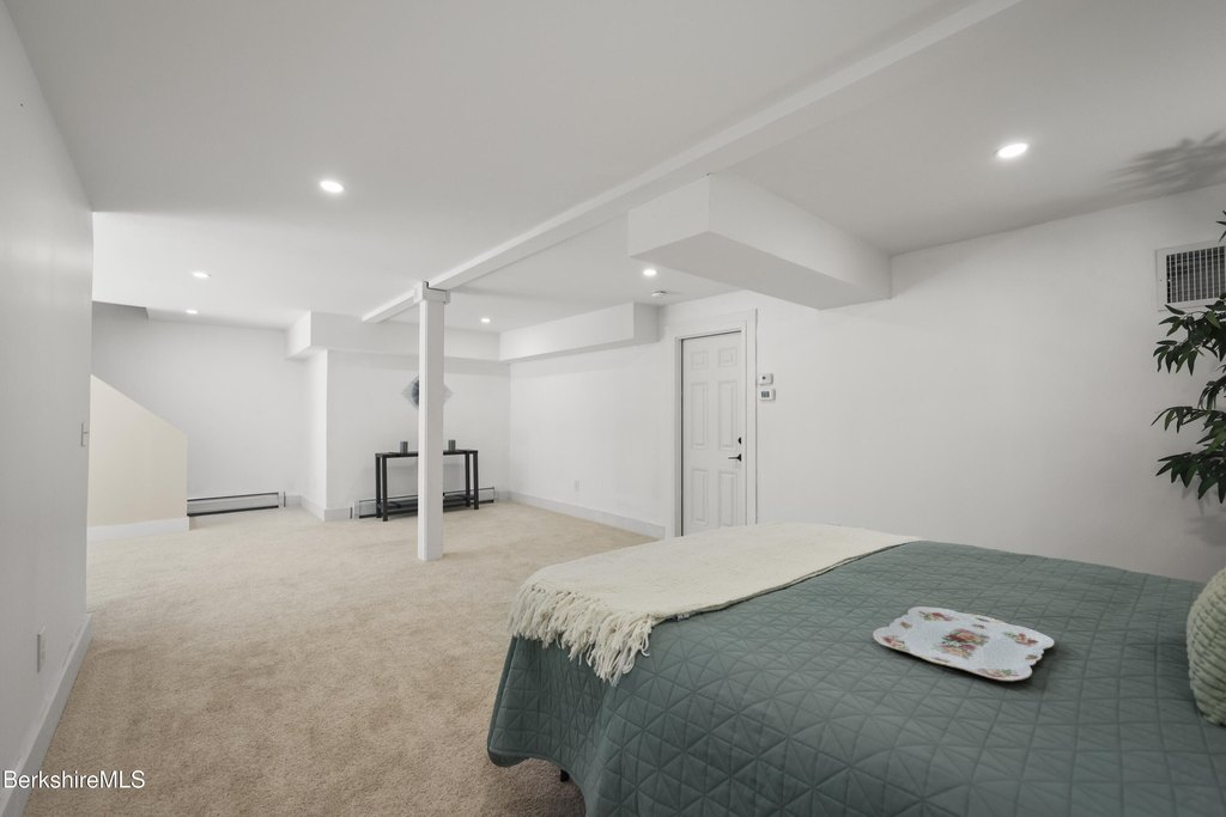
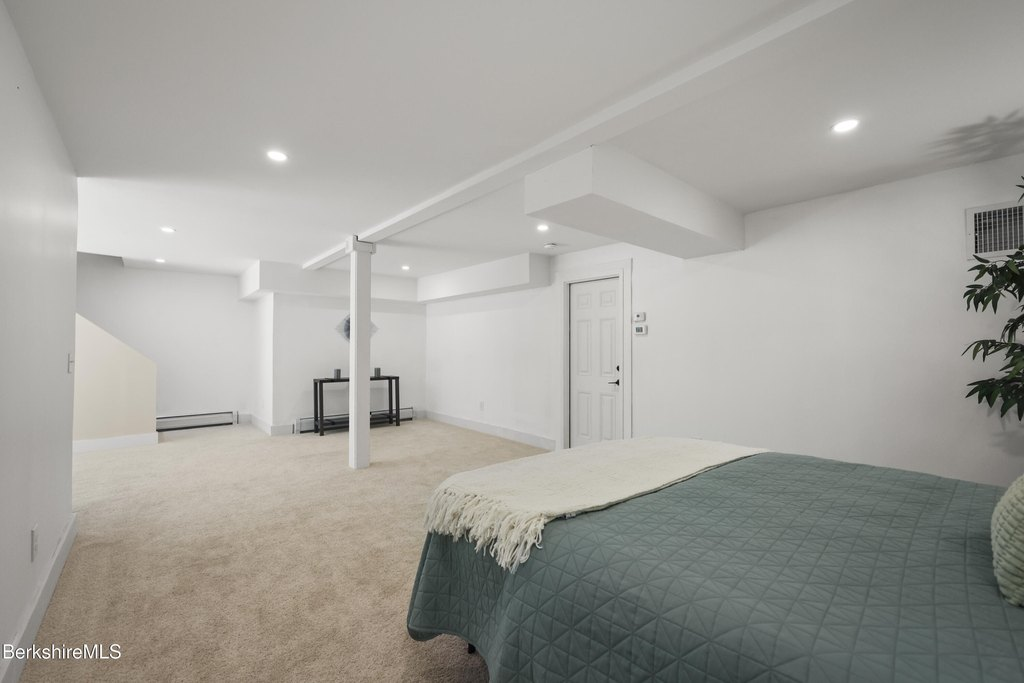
- serving tray (961, 639)
